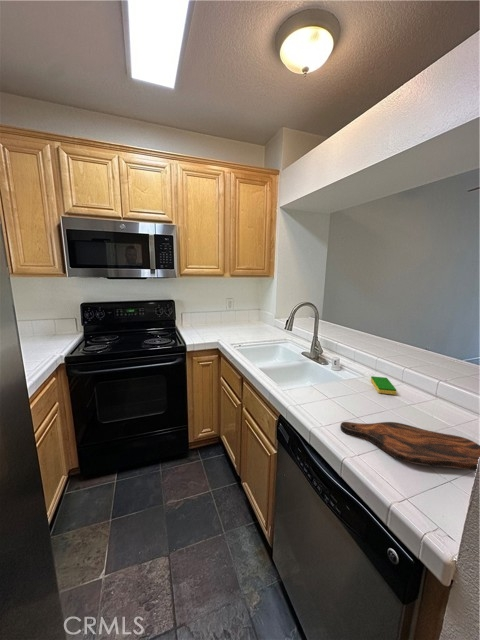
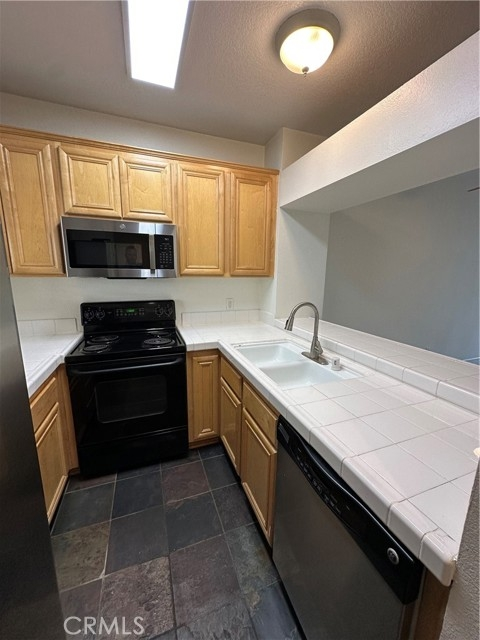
- dish sponge (382, 384)
- cutting board (410, 442)
